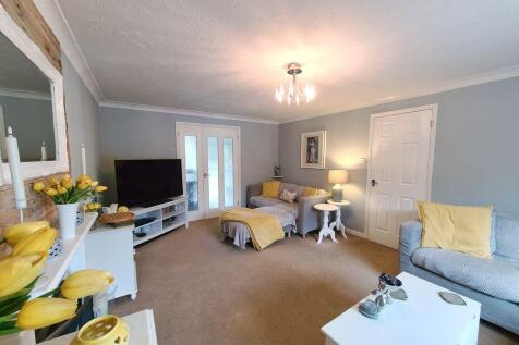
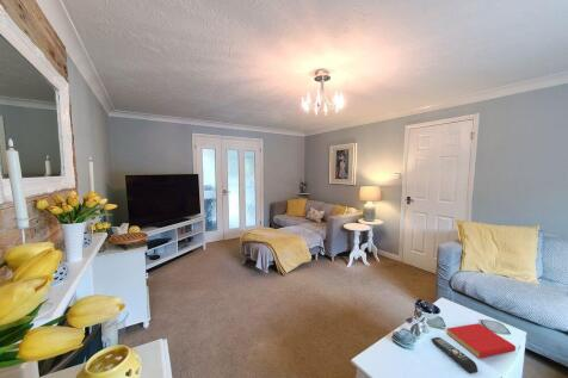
+ book (479, 339)
+ remote control (452, 352)
